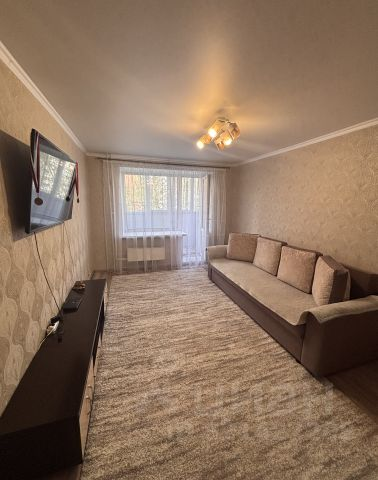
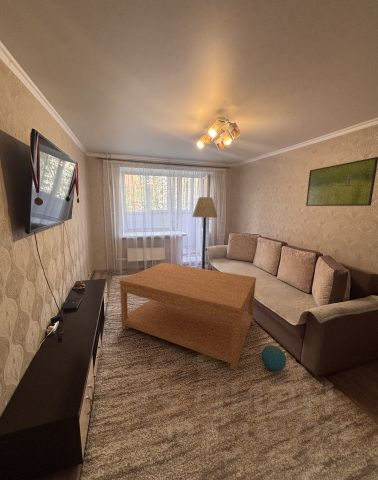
+ floor lamp (204, 245)
+ coffee table (189, 302)
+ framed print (336, 185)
+ ball (273, 358)
